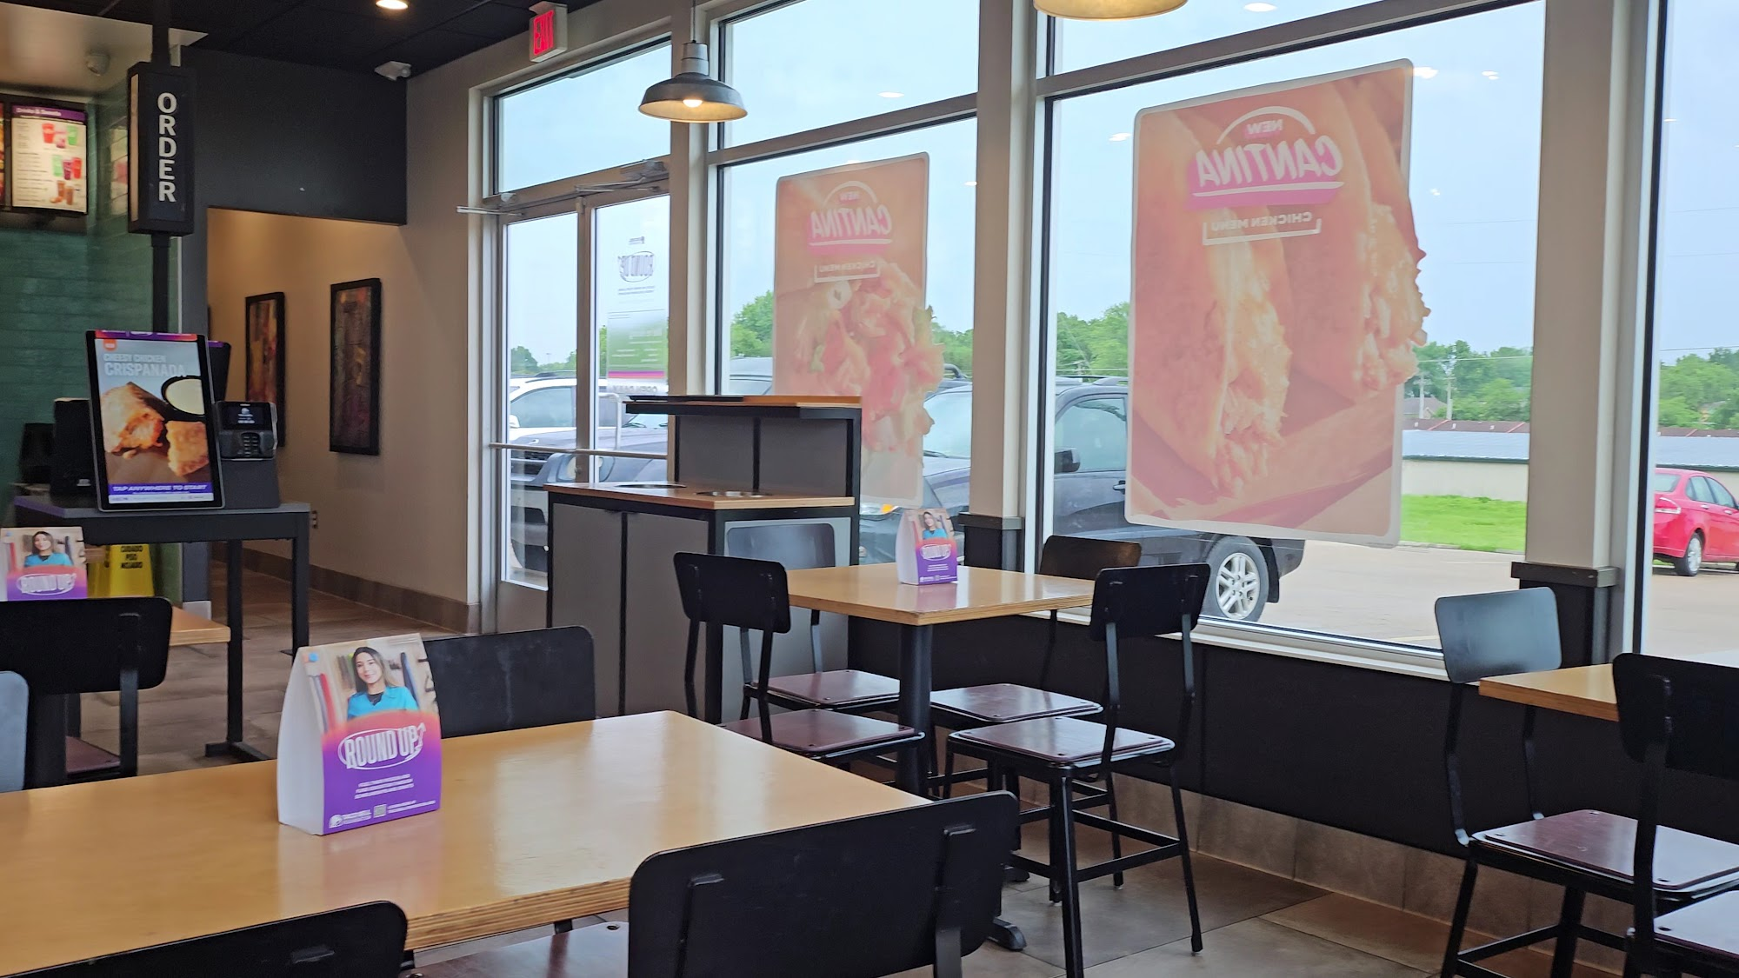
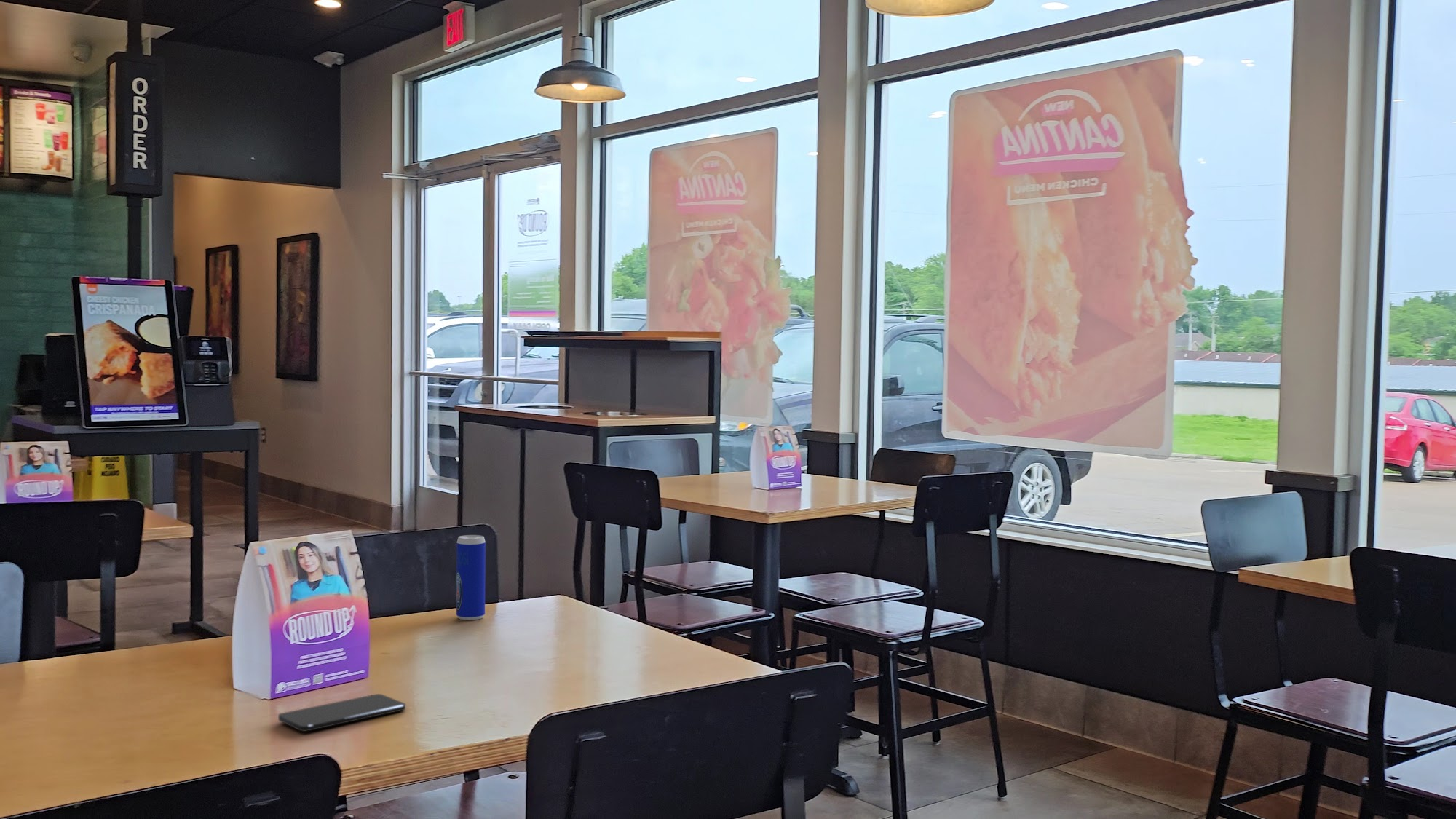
+ smartphone (343, 711)
+ beverage can (470, 577)
